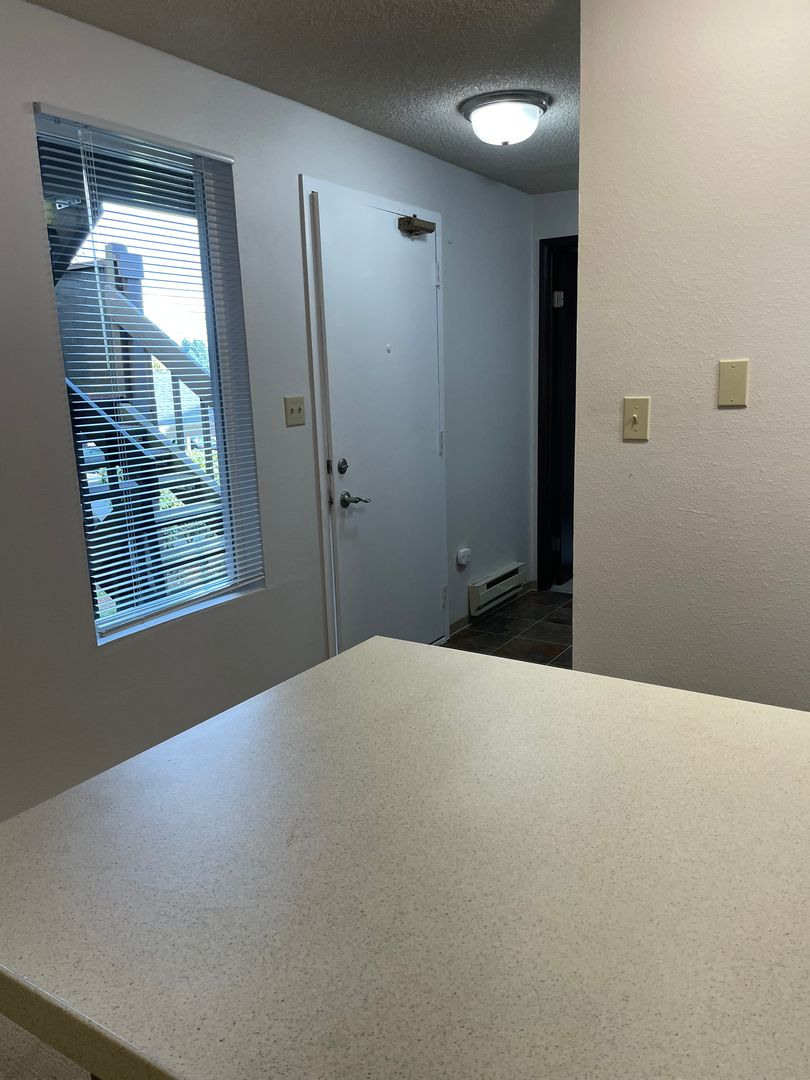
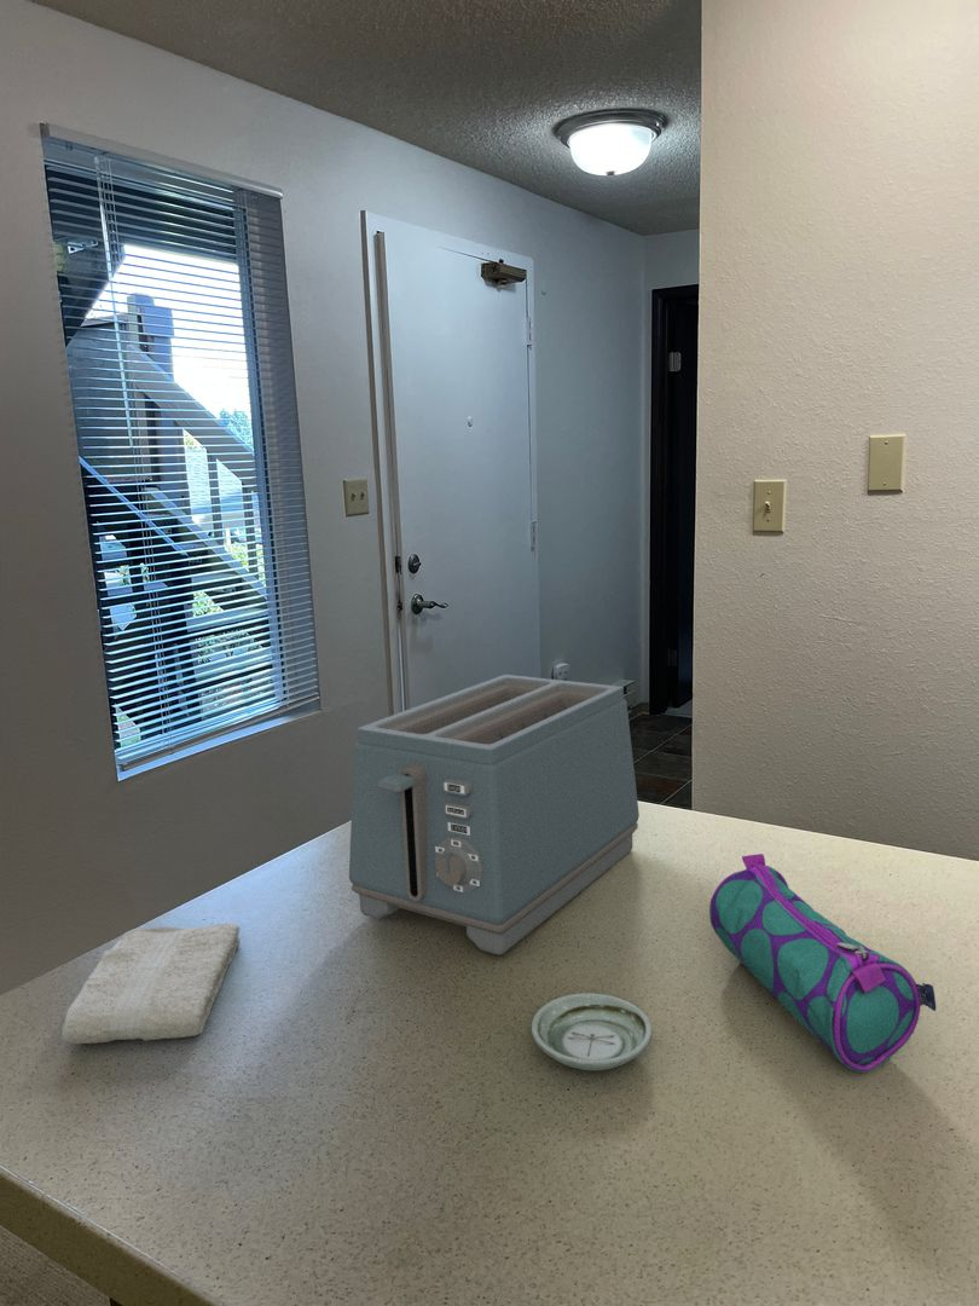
+ washcloth (160, 976)
+ saucer (591, 1038)
+ toaster (492, 801)
+ pencil case (806, 953)
